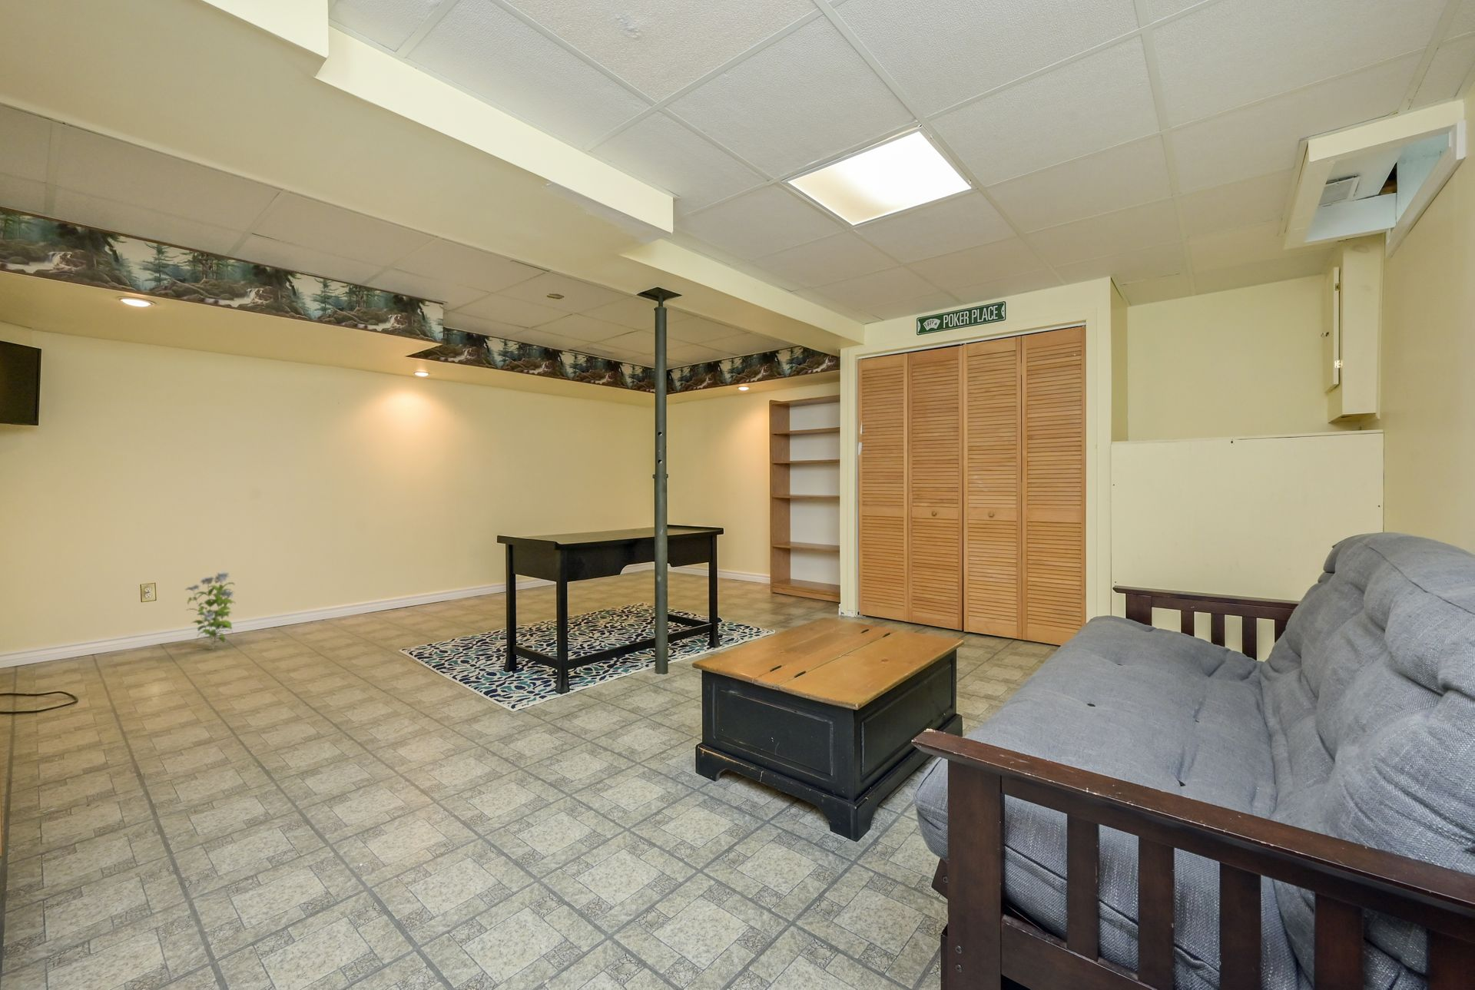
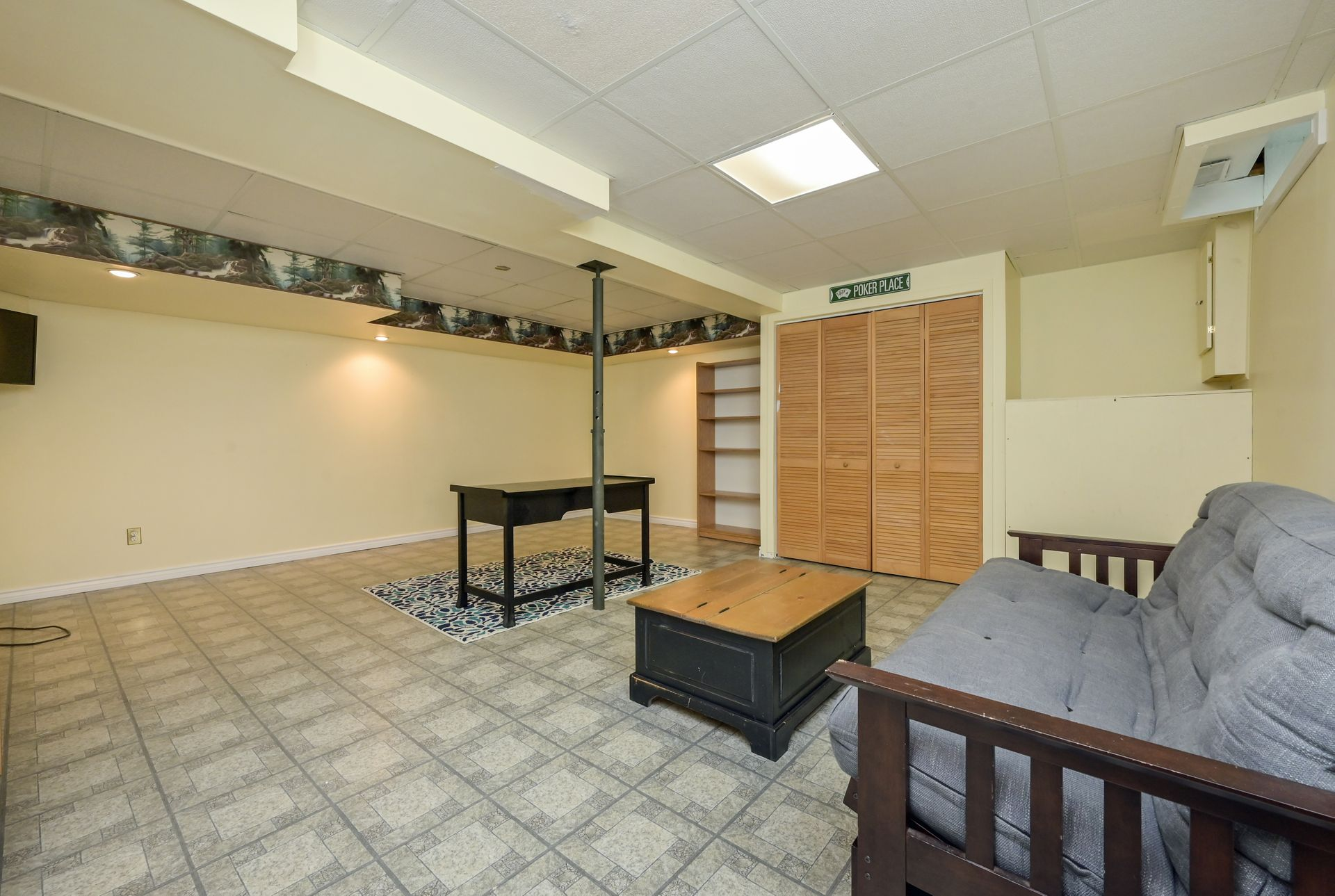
- decorative plant (211, 611)
